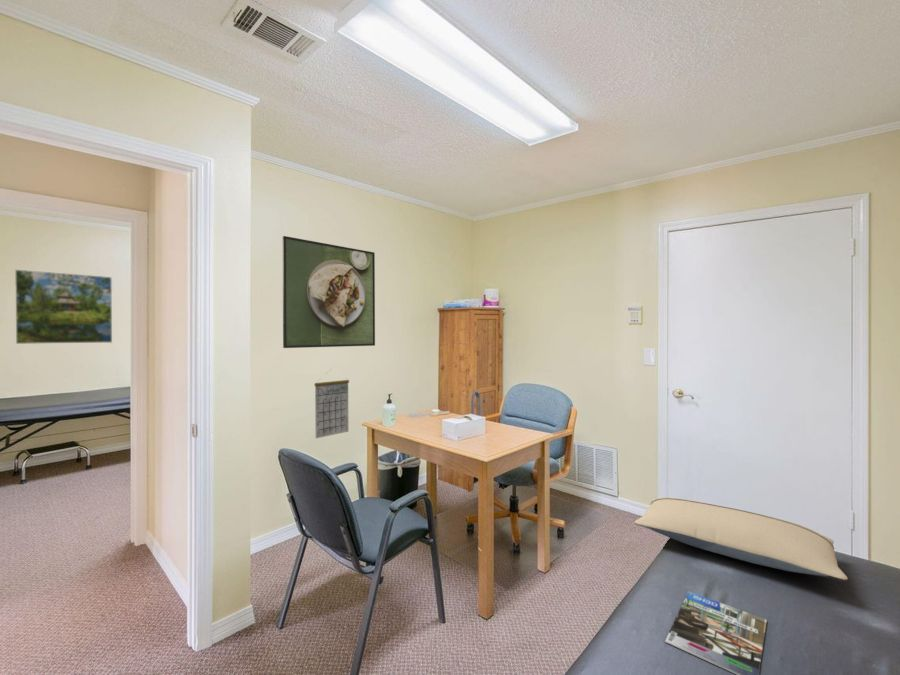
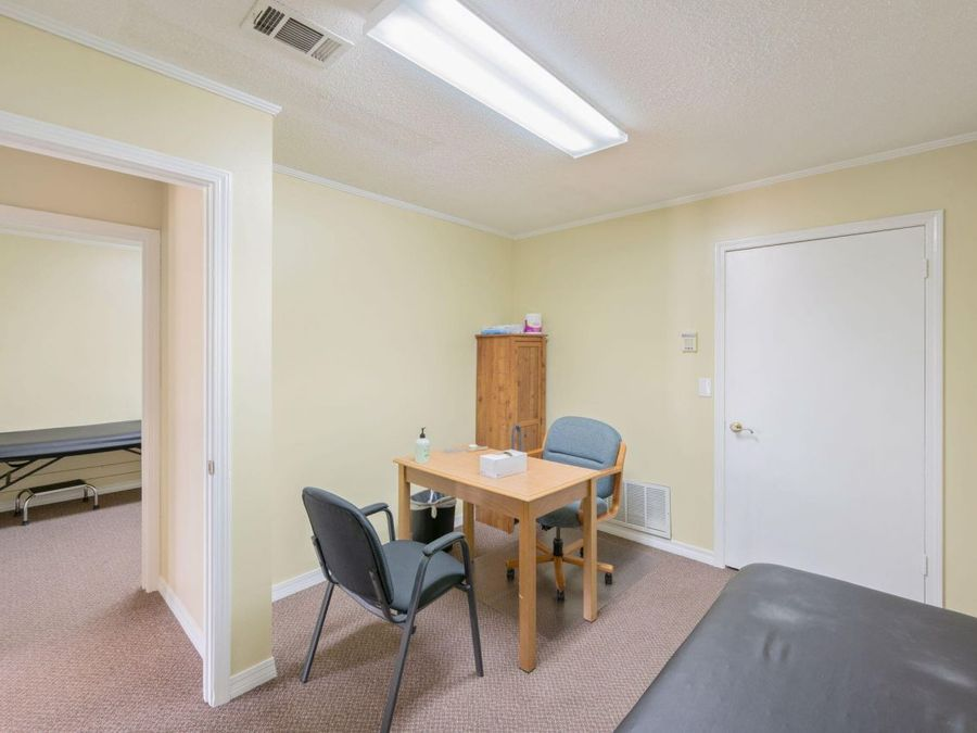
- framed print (332, 295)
- pillow (730, 531)
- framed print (66, 308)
- calendar (332, 401)
- magazine (717, 630)
